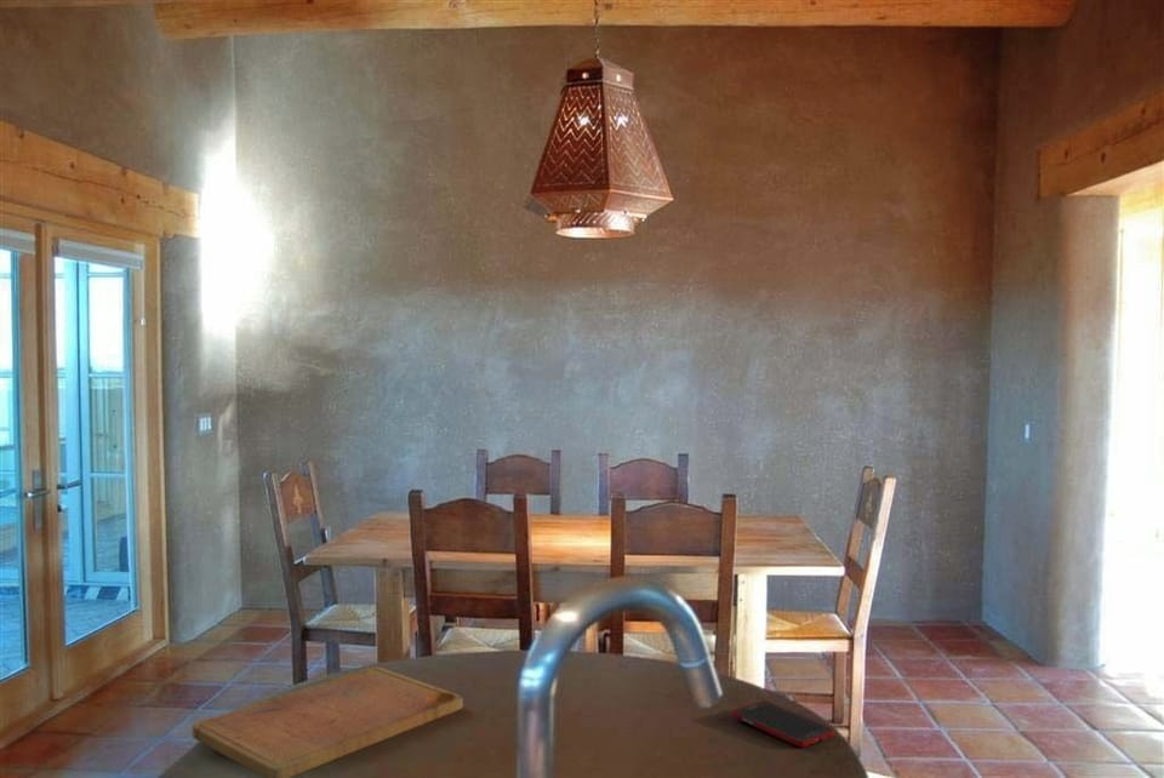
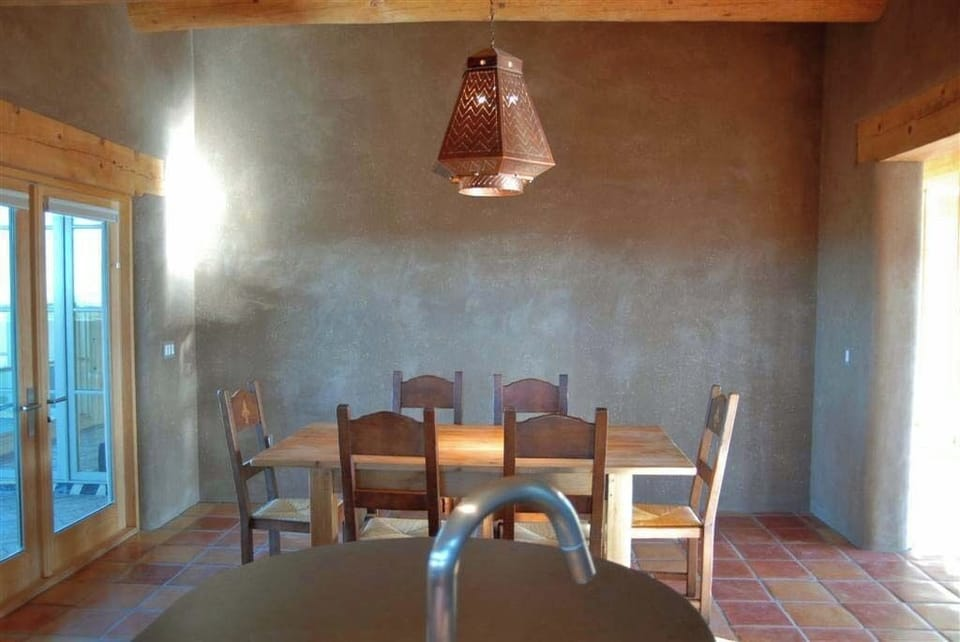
- cell phone (781, 722)
- cutting board (332, 715)
